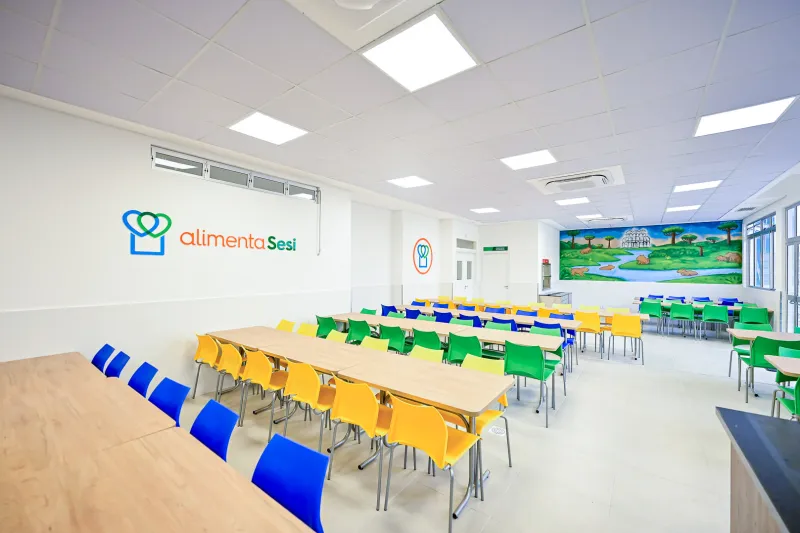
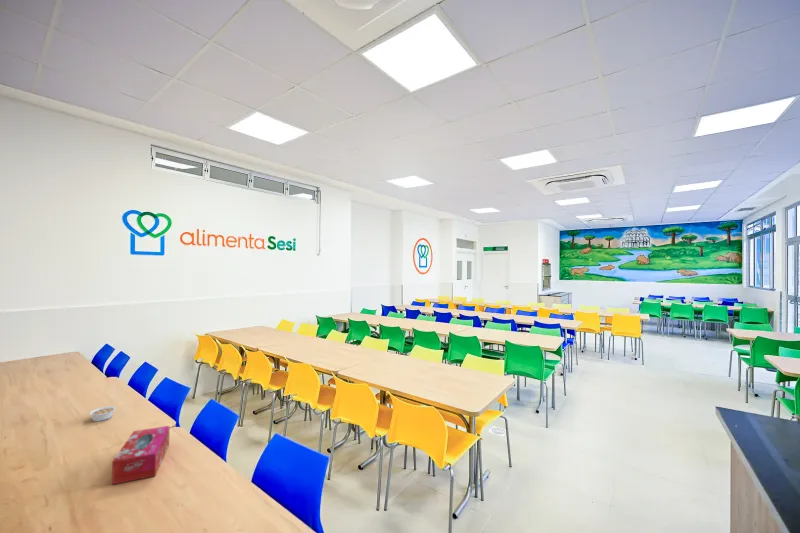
+ tissue box (143, 452)
+ legume (102, 414)
